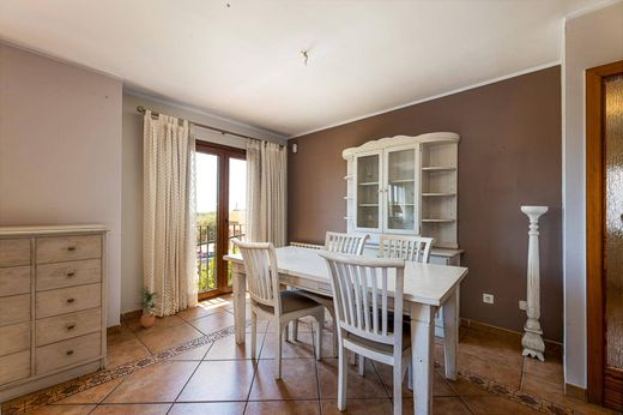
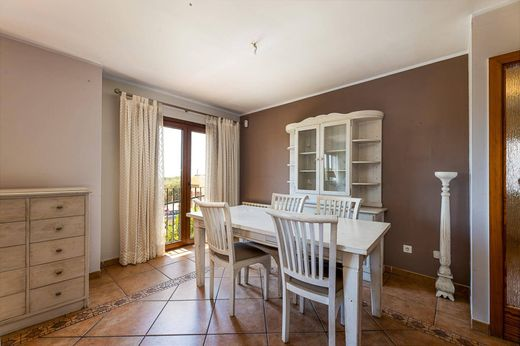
- potted plant (149, 305)
